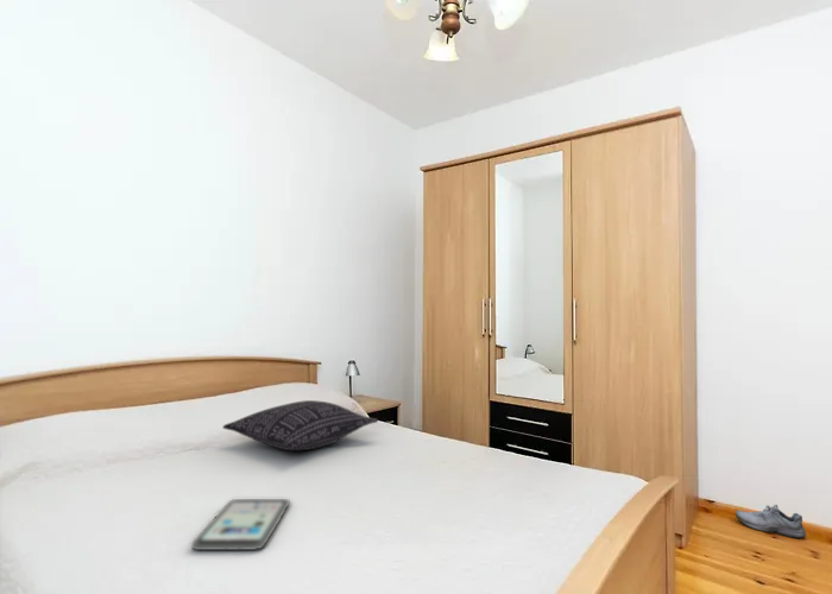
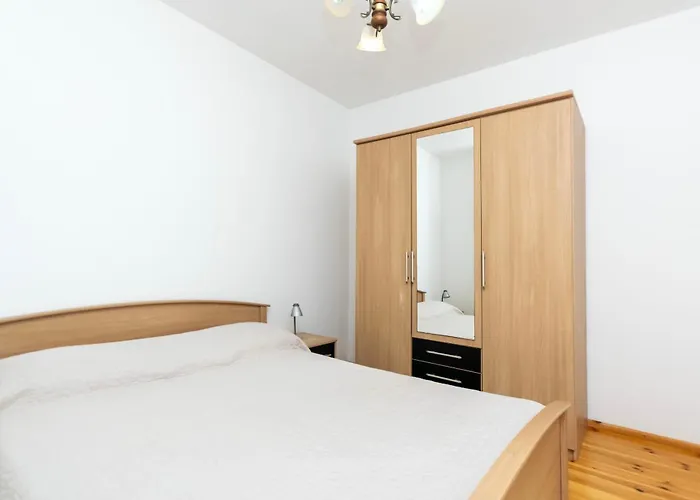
- shoe (769, 516)
- pillow (301, 423)
- tablet (245, 522)
